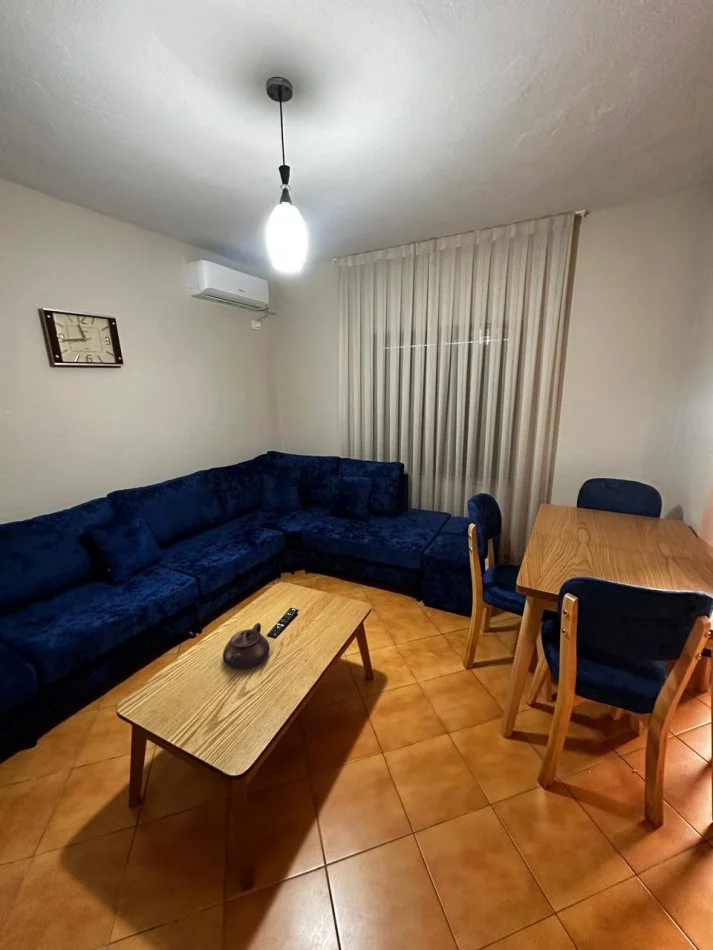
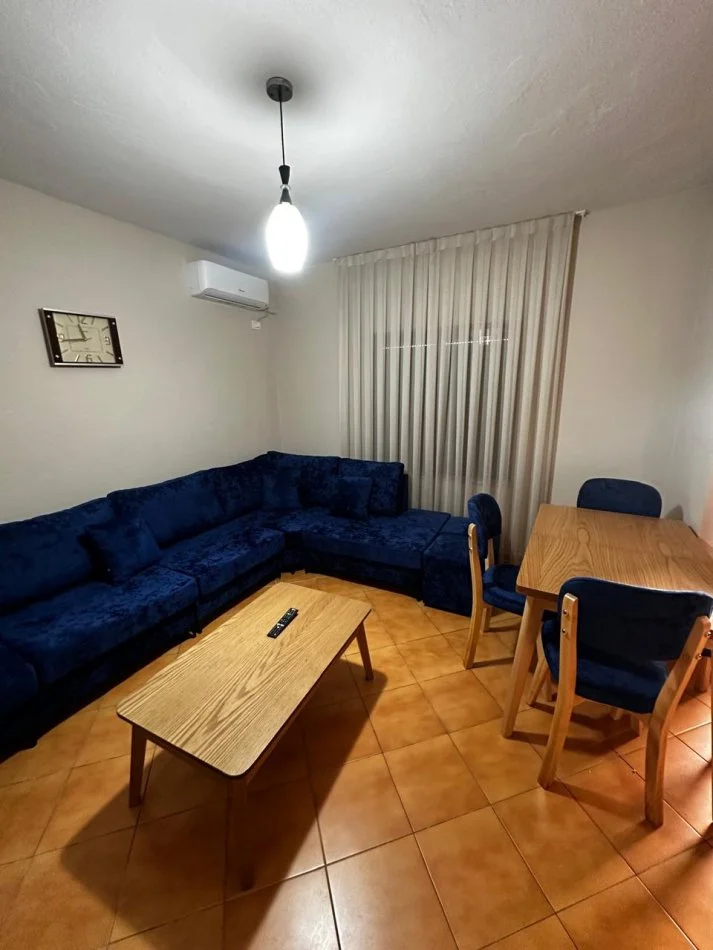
- teapot (247, 644)
